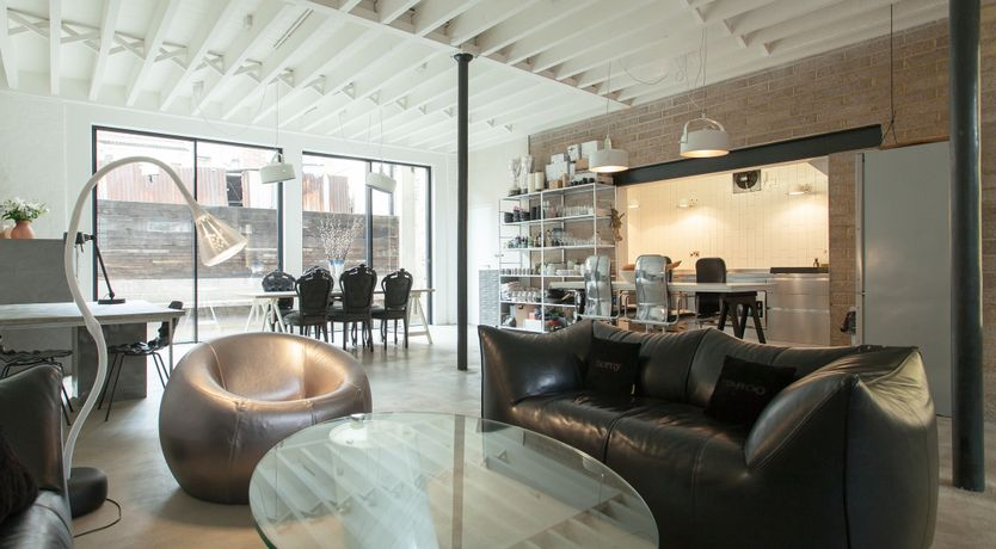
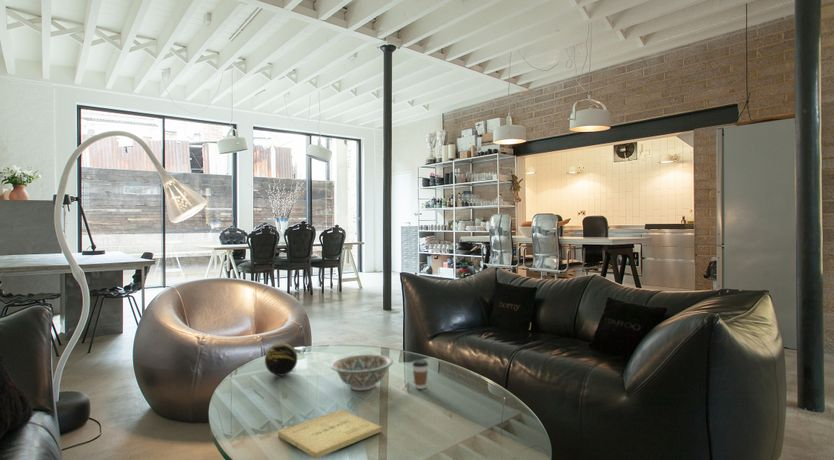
+ coffee cup (420, 374)
+ decorative bowl (362, 373)
+ book (330, 431)
+ decorative orb (281, 359)
